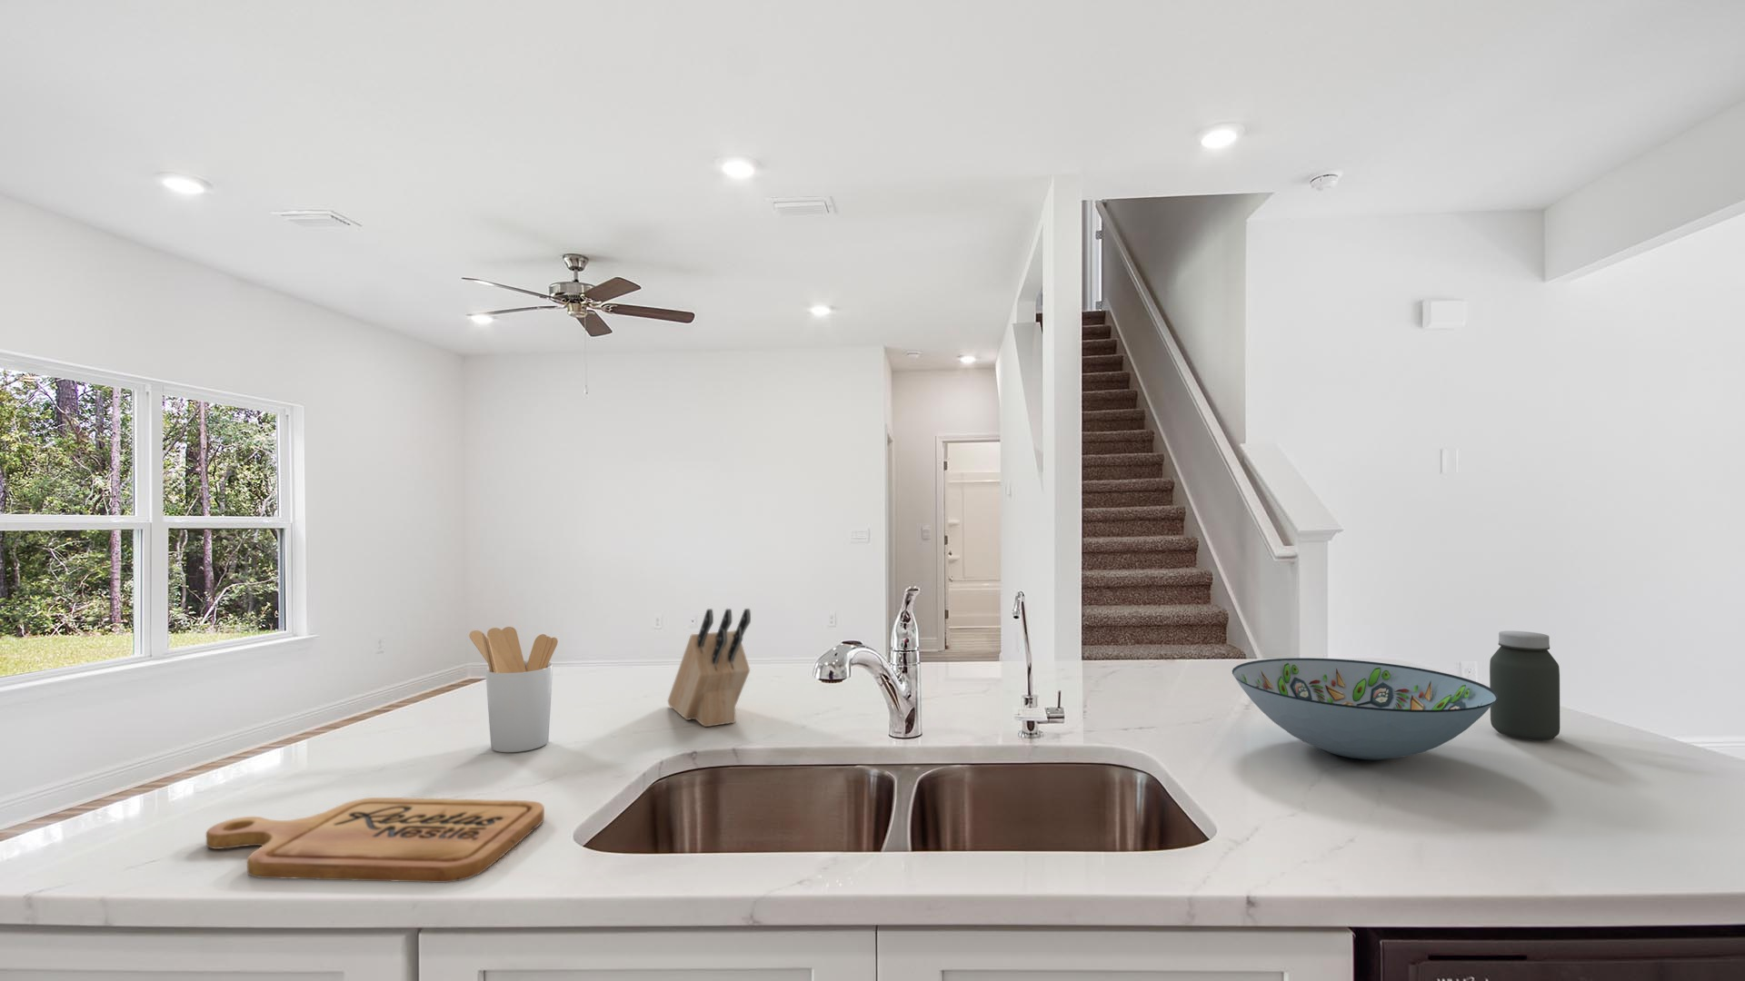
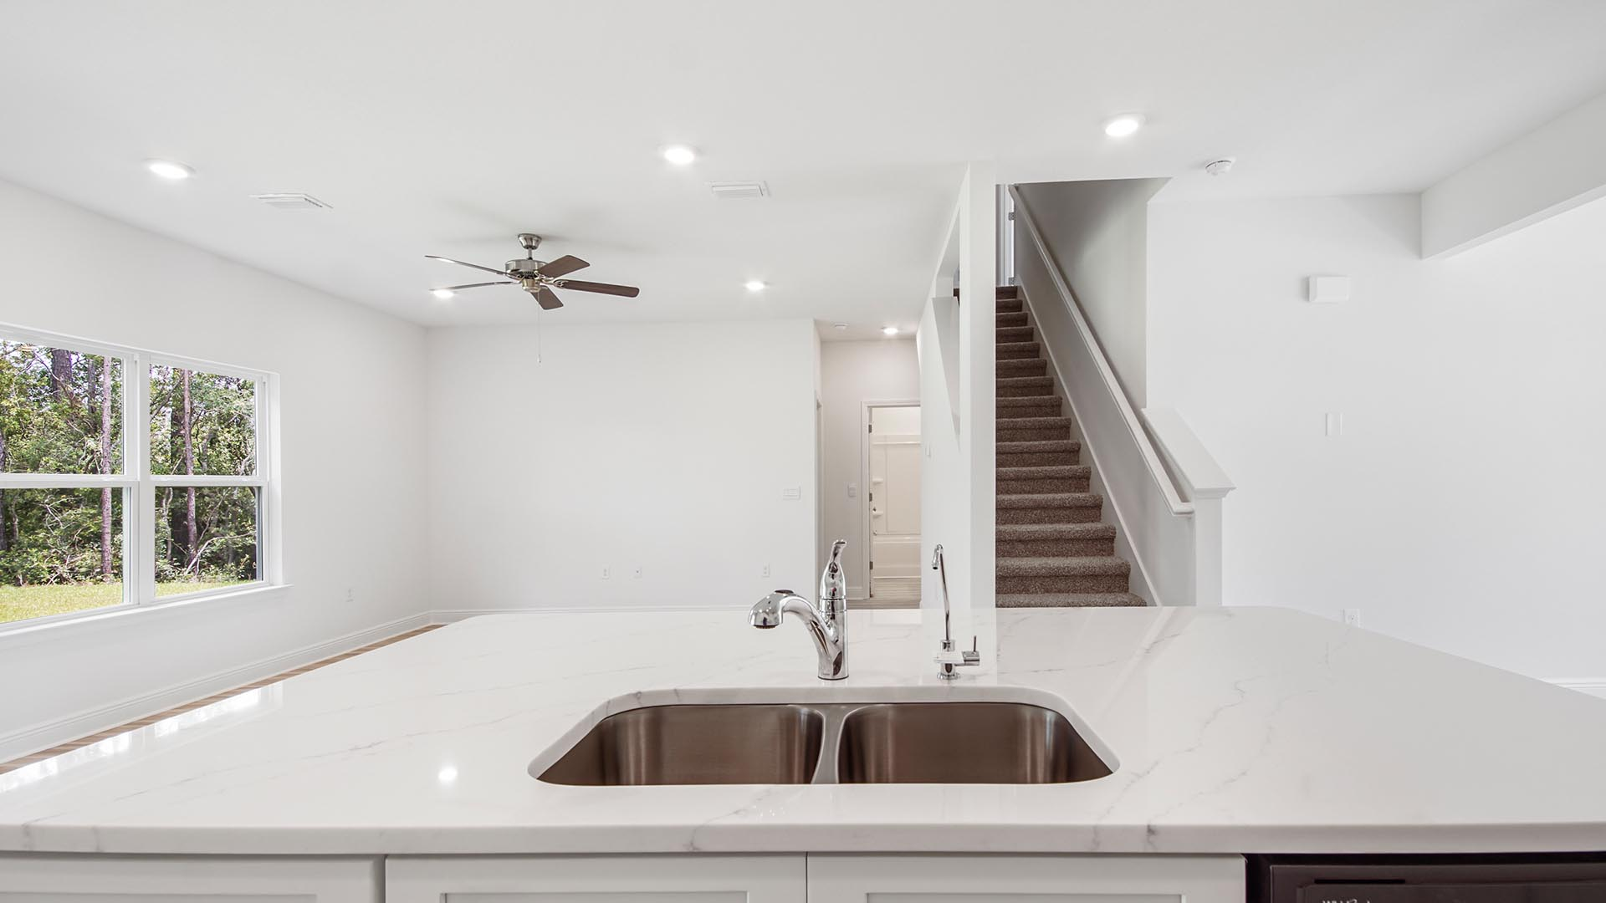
- cutting board (363, 835)
- knife block (710, 659)
- jar (1523, 684)
- utensil holder (511, 684)
- decorative bowl (1355, 715)
